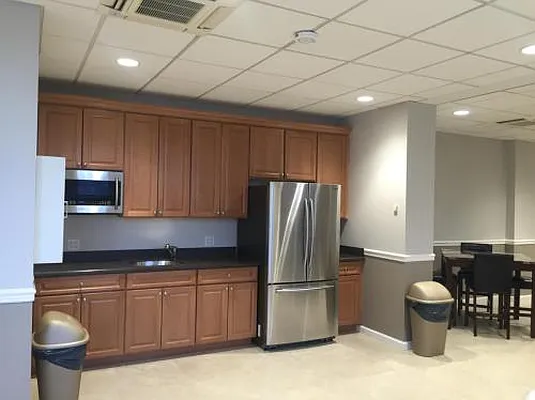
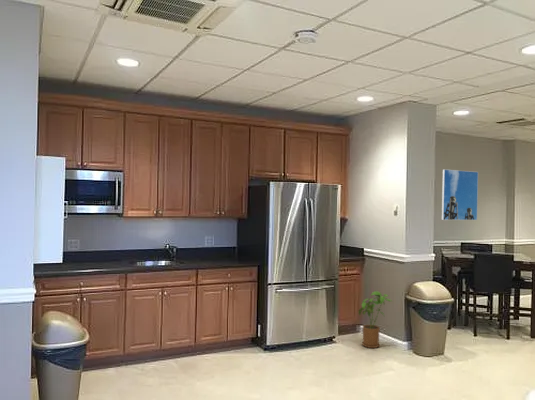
+ house plant (371, 319)
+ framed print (460, 195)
